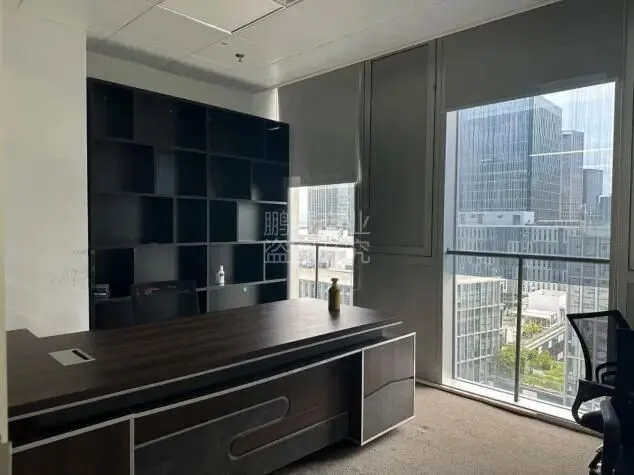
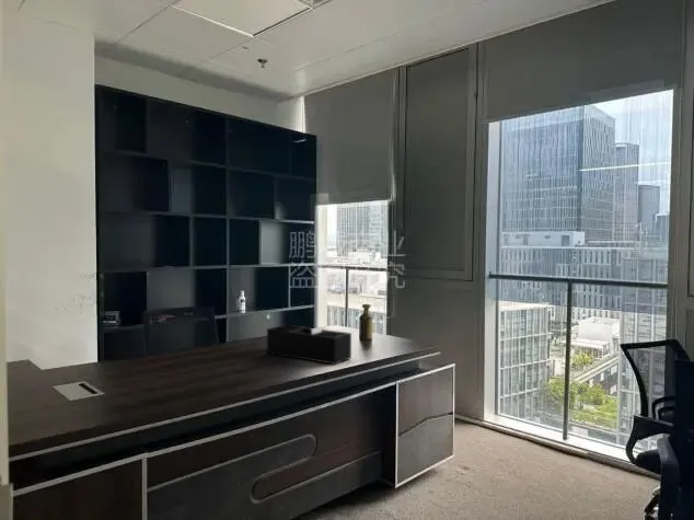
+ desk organizer (308, 343)
